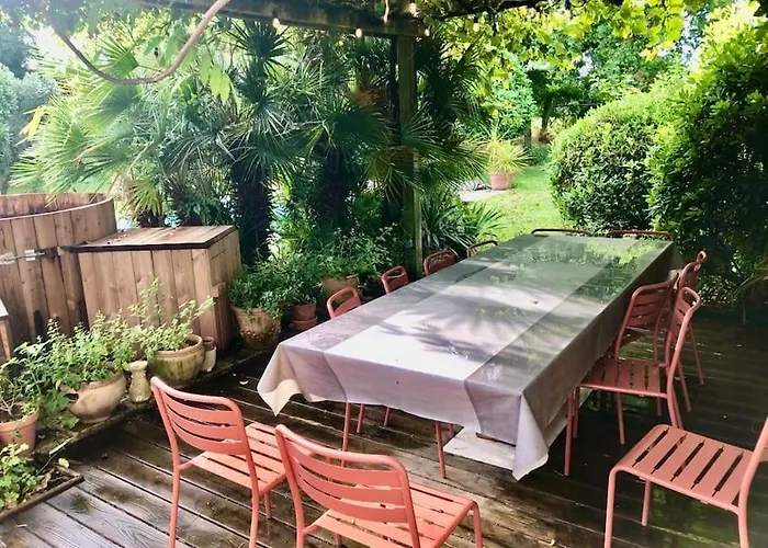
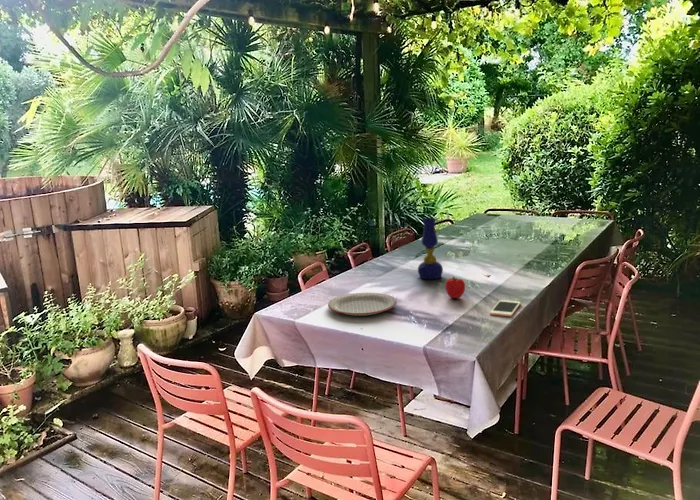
+ plate (362, 305)
+ oil lamp (427, 248)
+ cell phone (505, 308)
+ fruit (455, 287)
